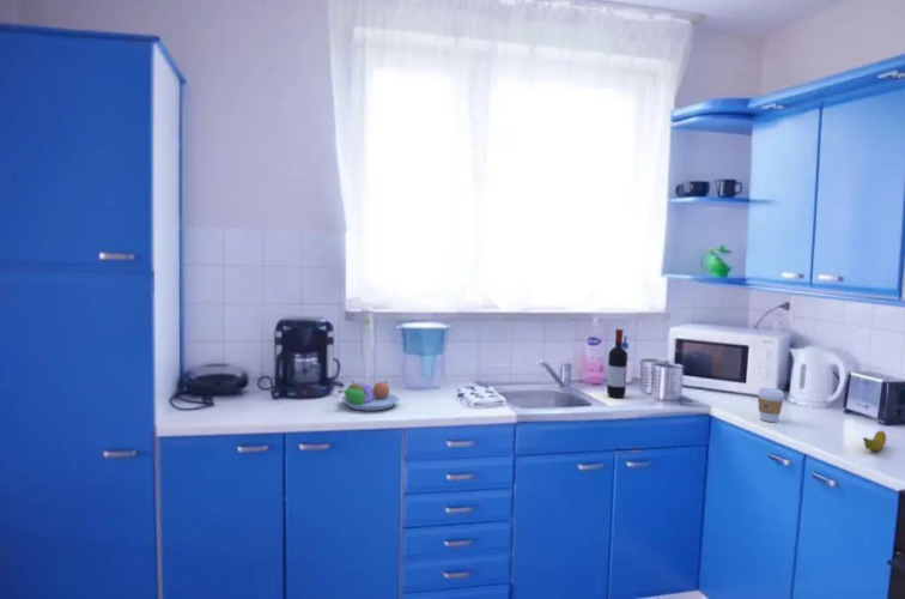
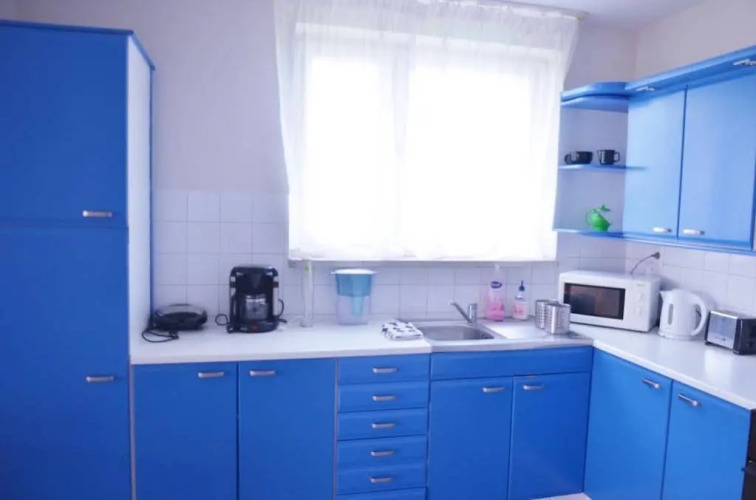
- fruit bowl (368, 393)
- coffee cup (770, 404)
- banana (875, 441)
- wine bottle (617, 363)
